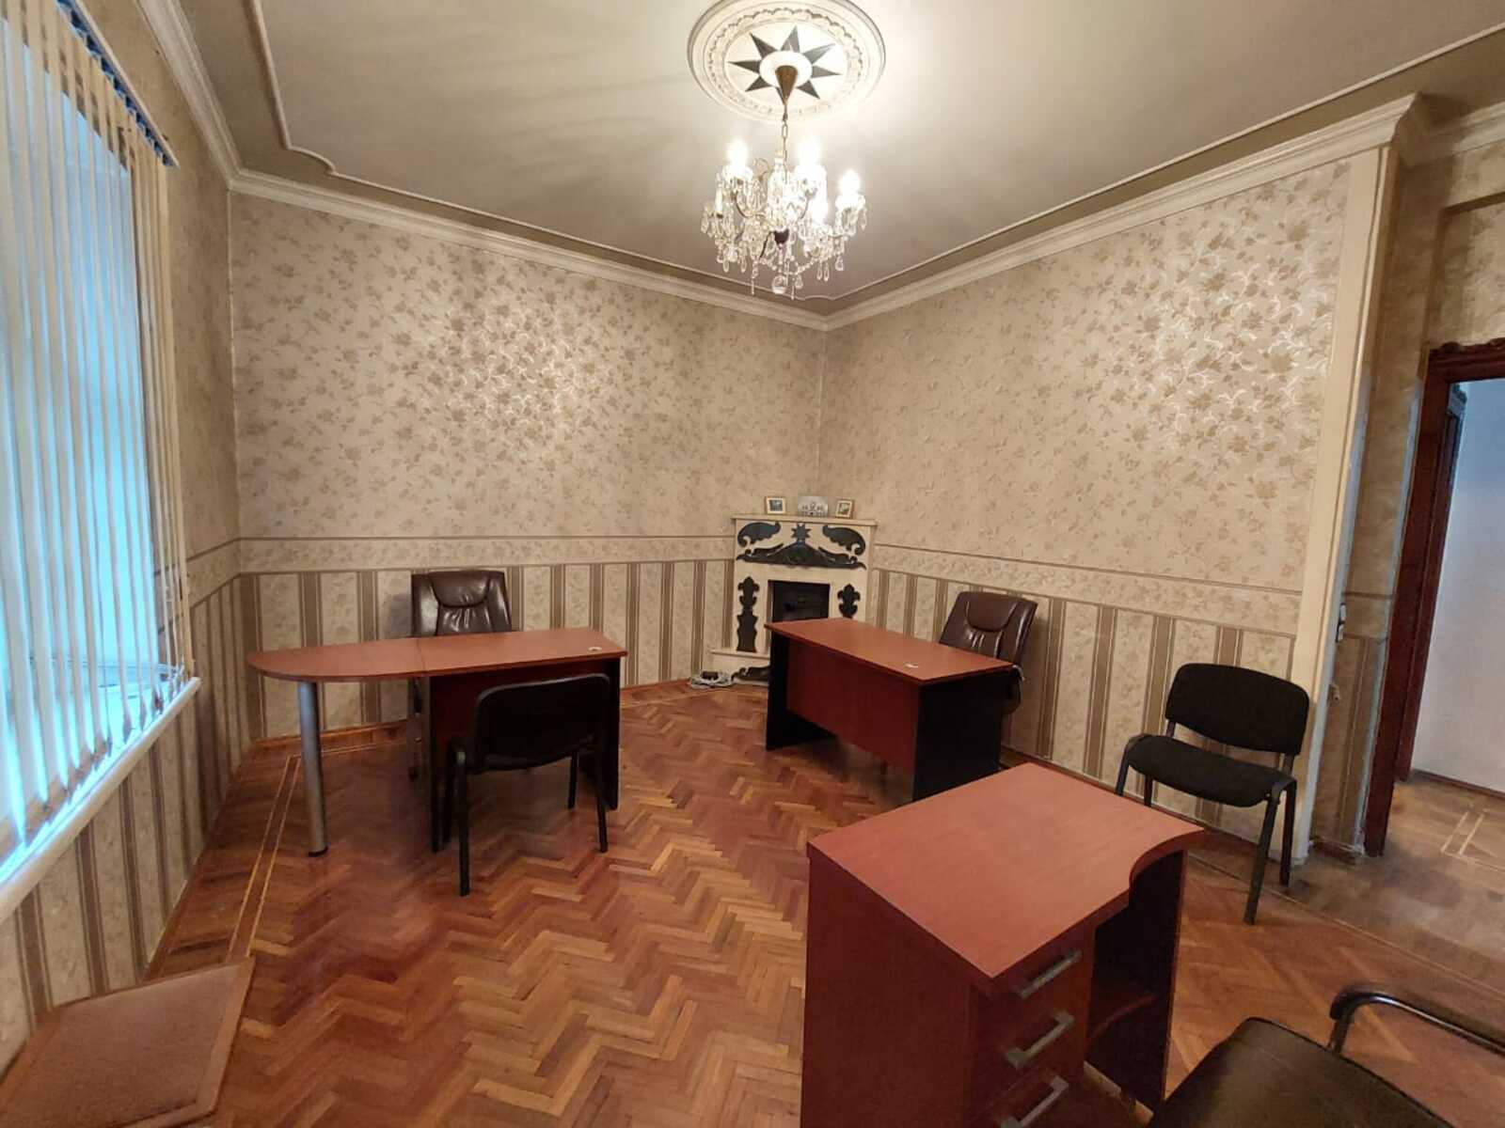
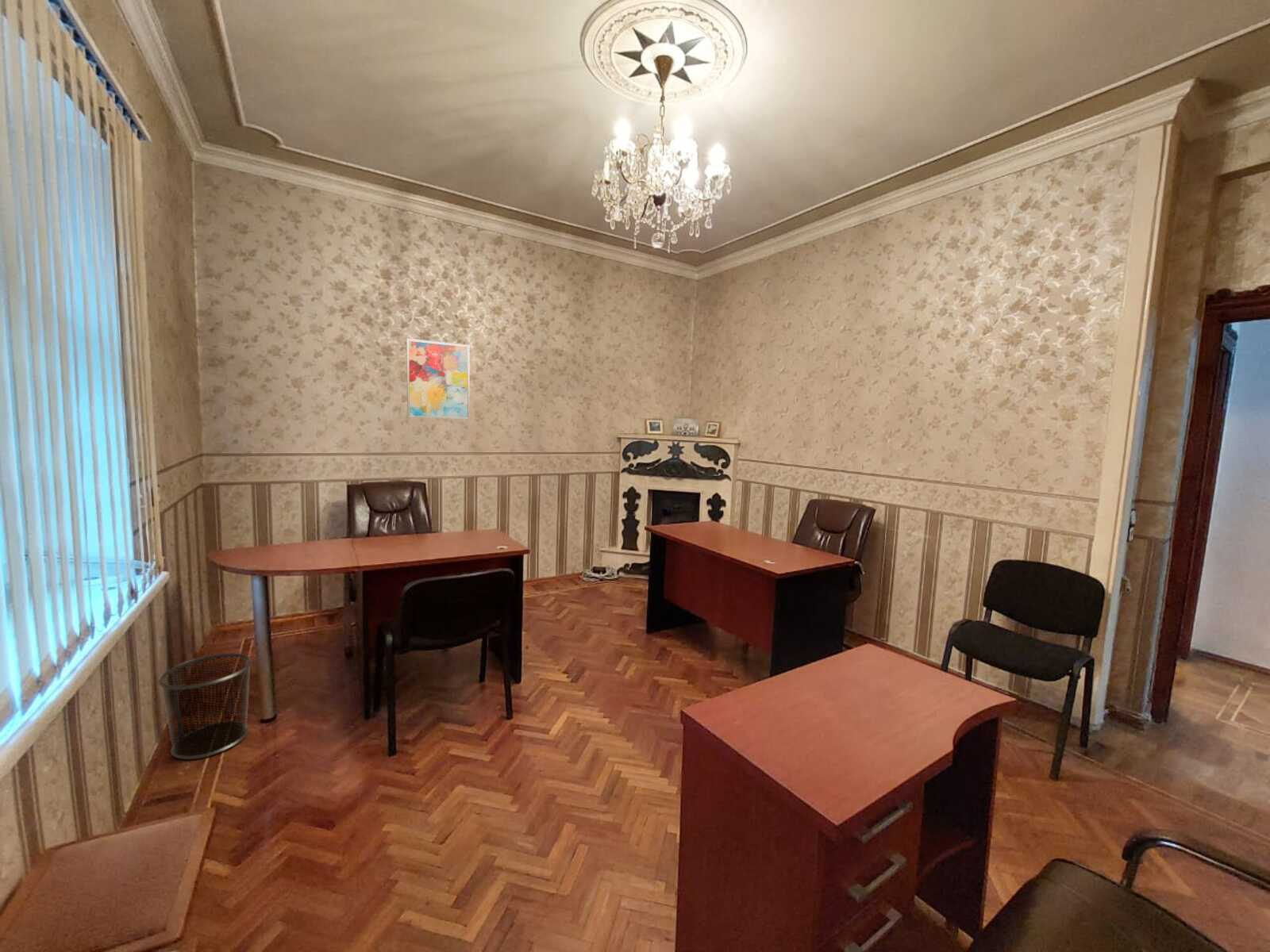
+ wall art (439, 380)
+ waste bin (209, 704)
